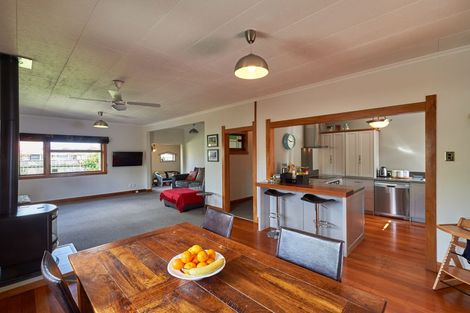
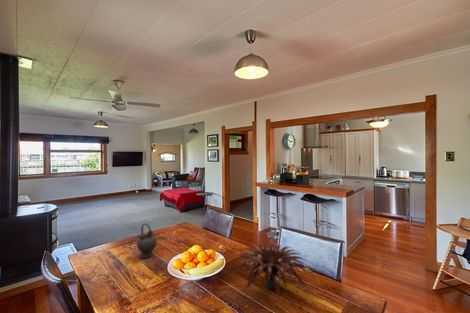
+ plant (271, 270)
+ teapot (145, 238)
